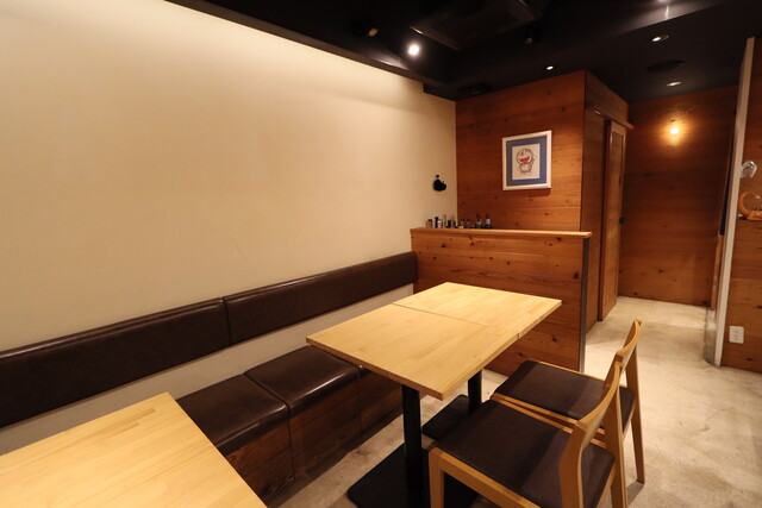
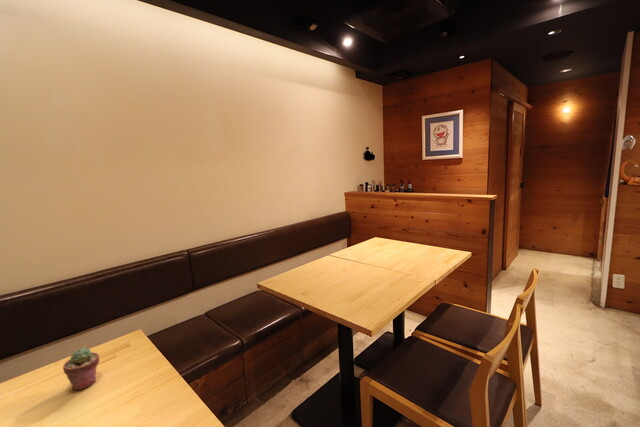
+ potted succulent (82, 366)
